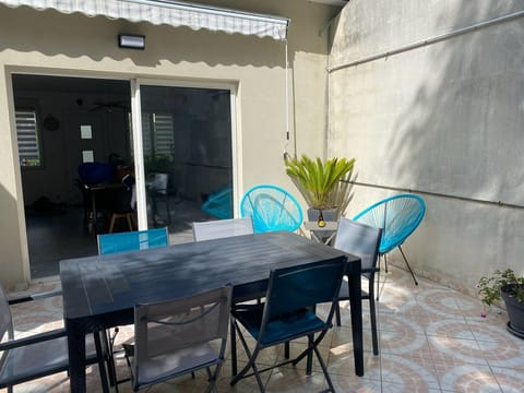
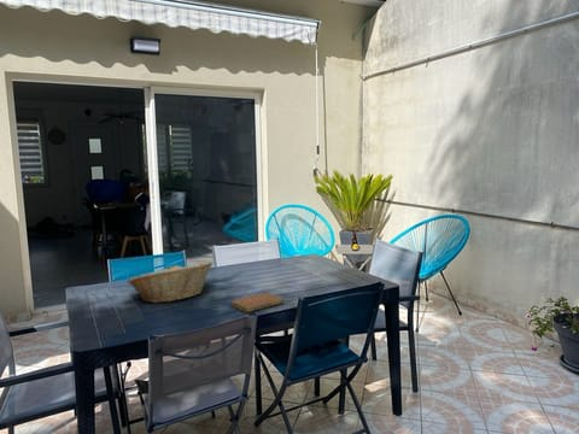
+ fruit basket (171, 278)
+ notebook (257, 301)
